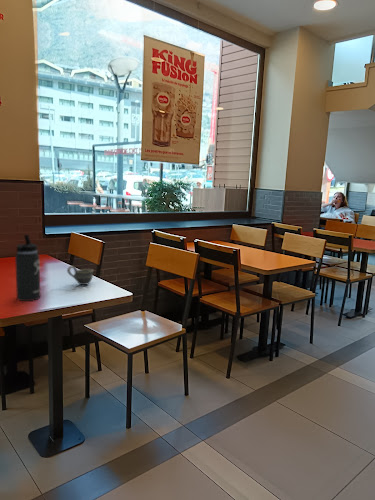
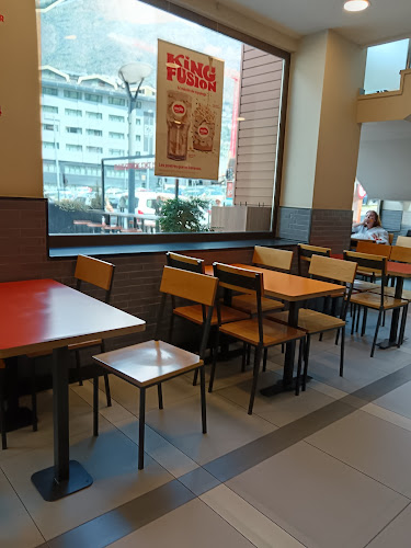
- thermos bottle (26, 267)
- cup (81, 274)
